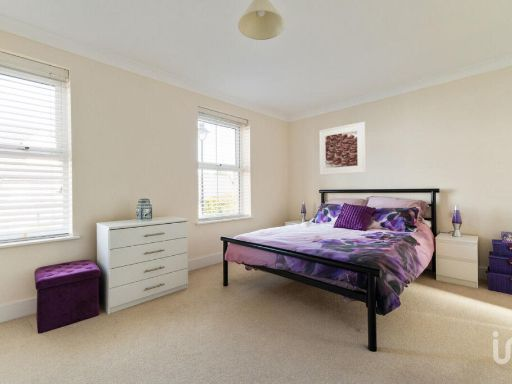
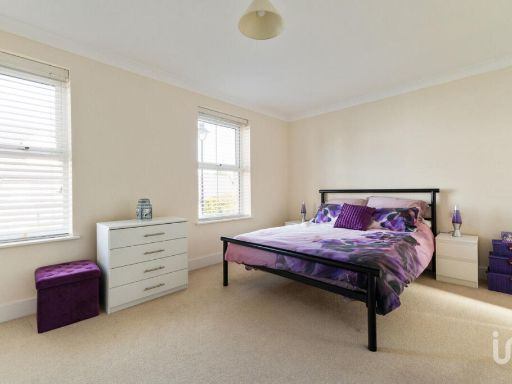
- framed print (340, 150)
